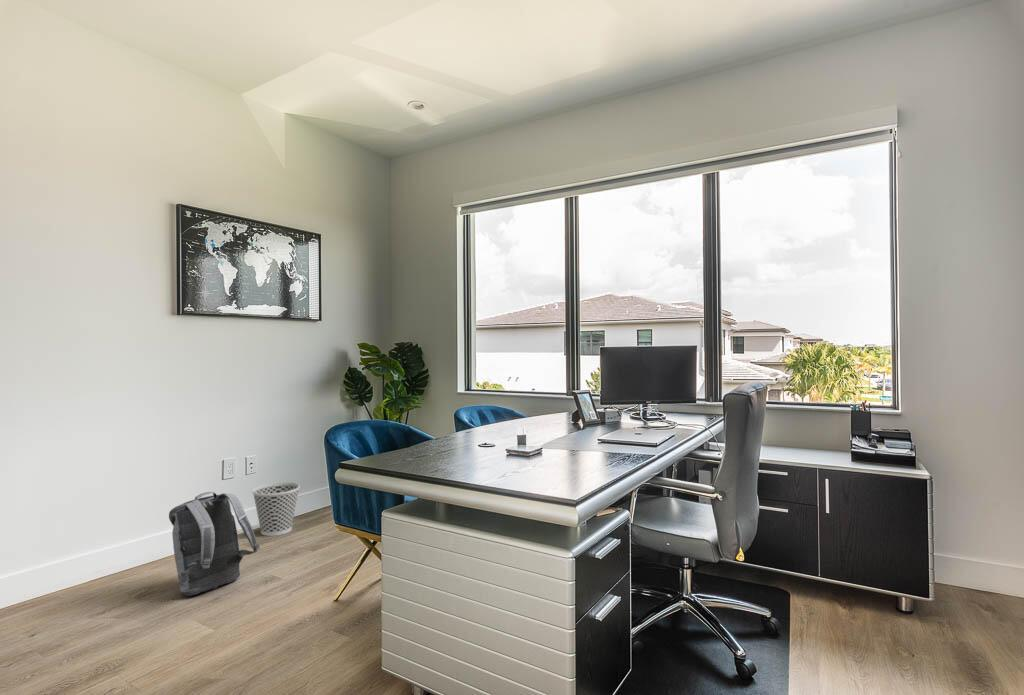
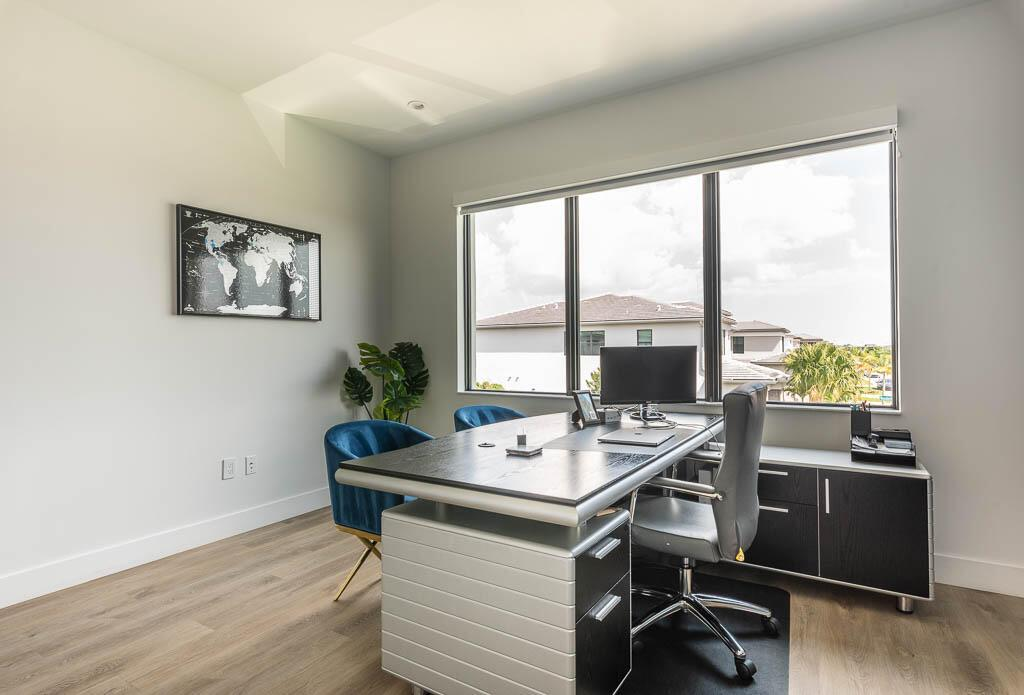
- backpack (212, 541)
- wastebasket (276, 509)
